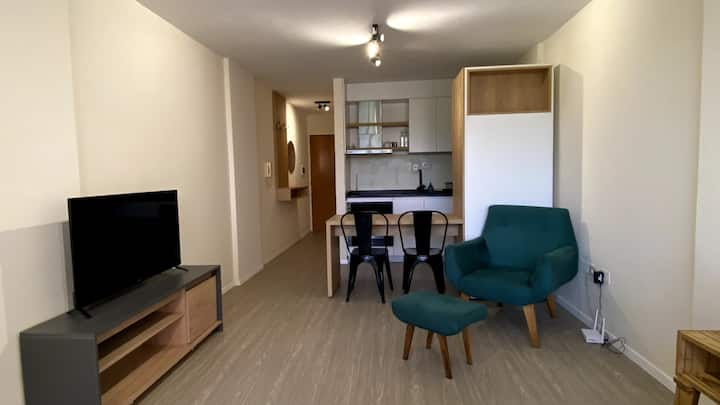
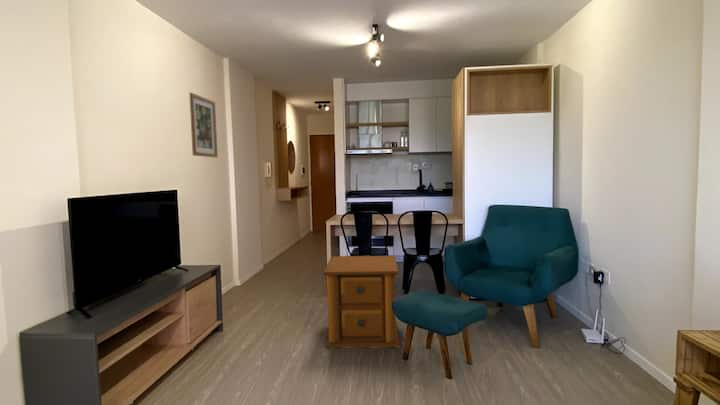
+ side table (362, 298)
+ wall art (204, 127)
